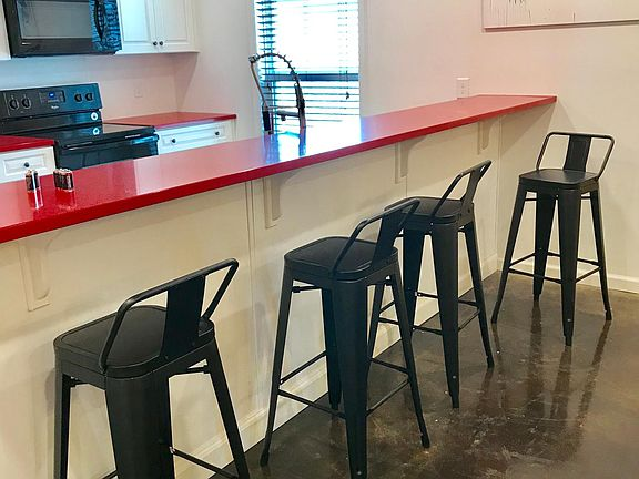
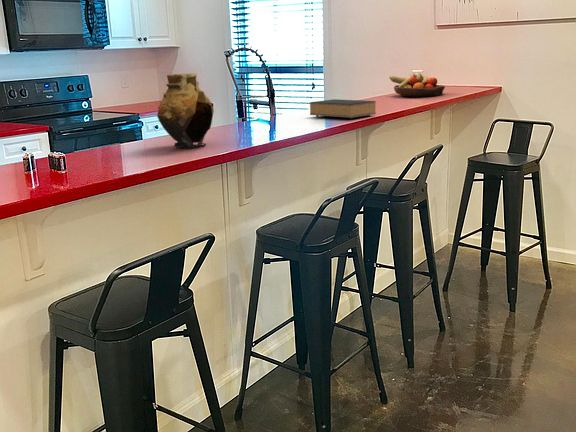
+ fruit bowl (418, 84)
+ book (342, 108)
+ vase (183, 110)
